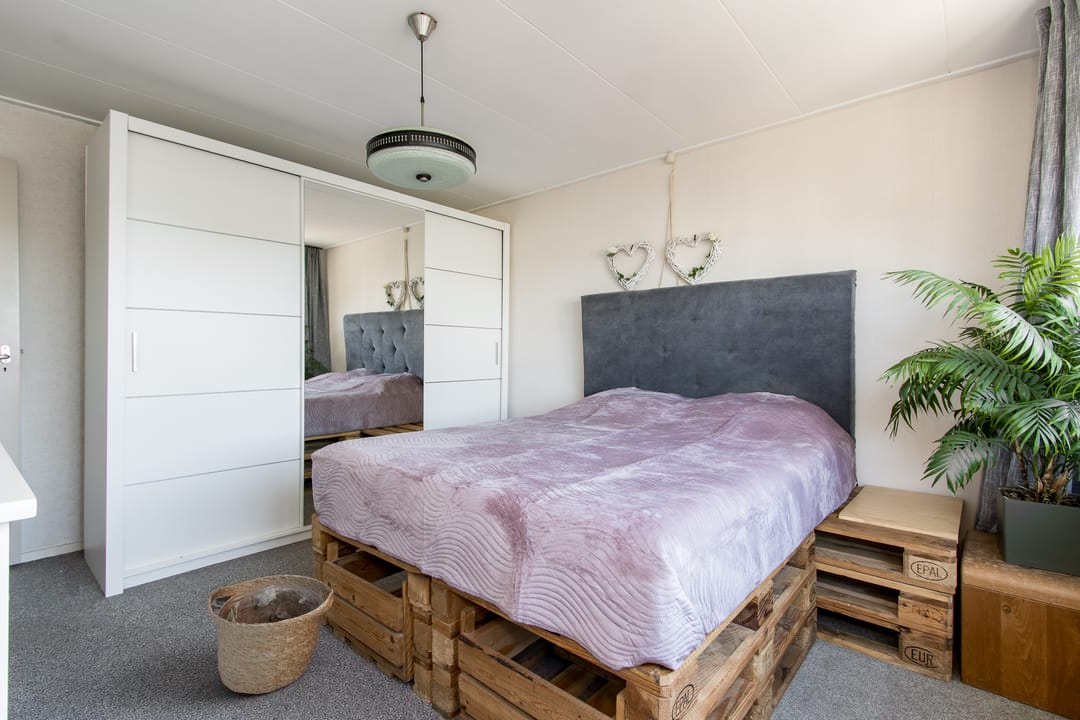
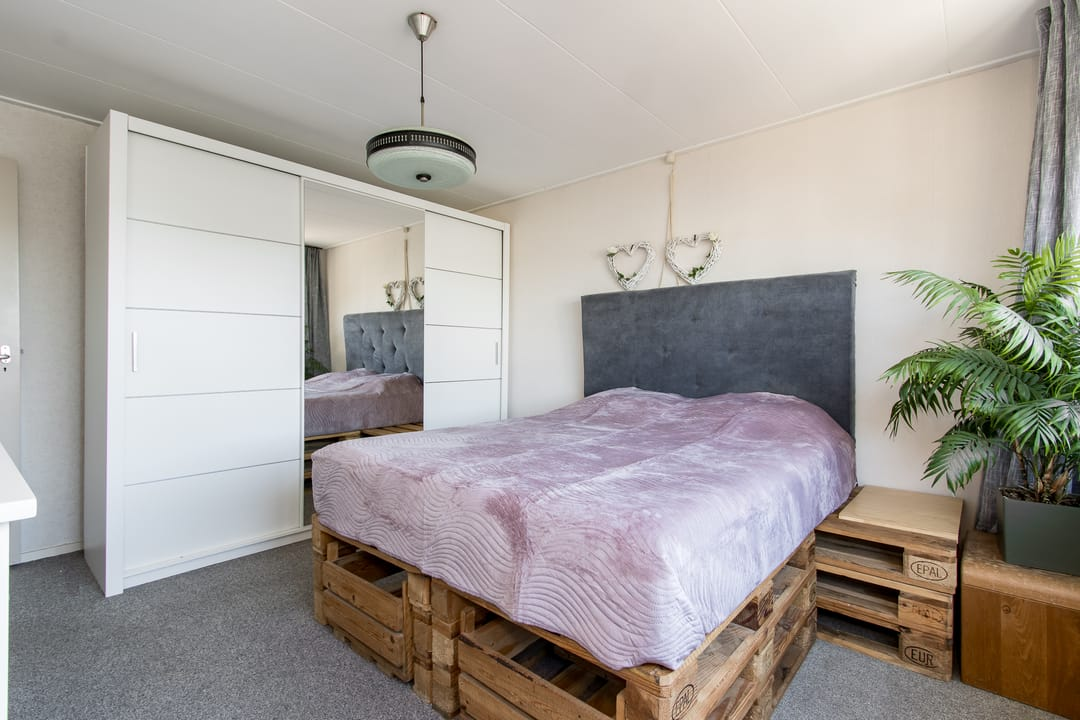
- basket (272, 628)
